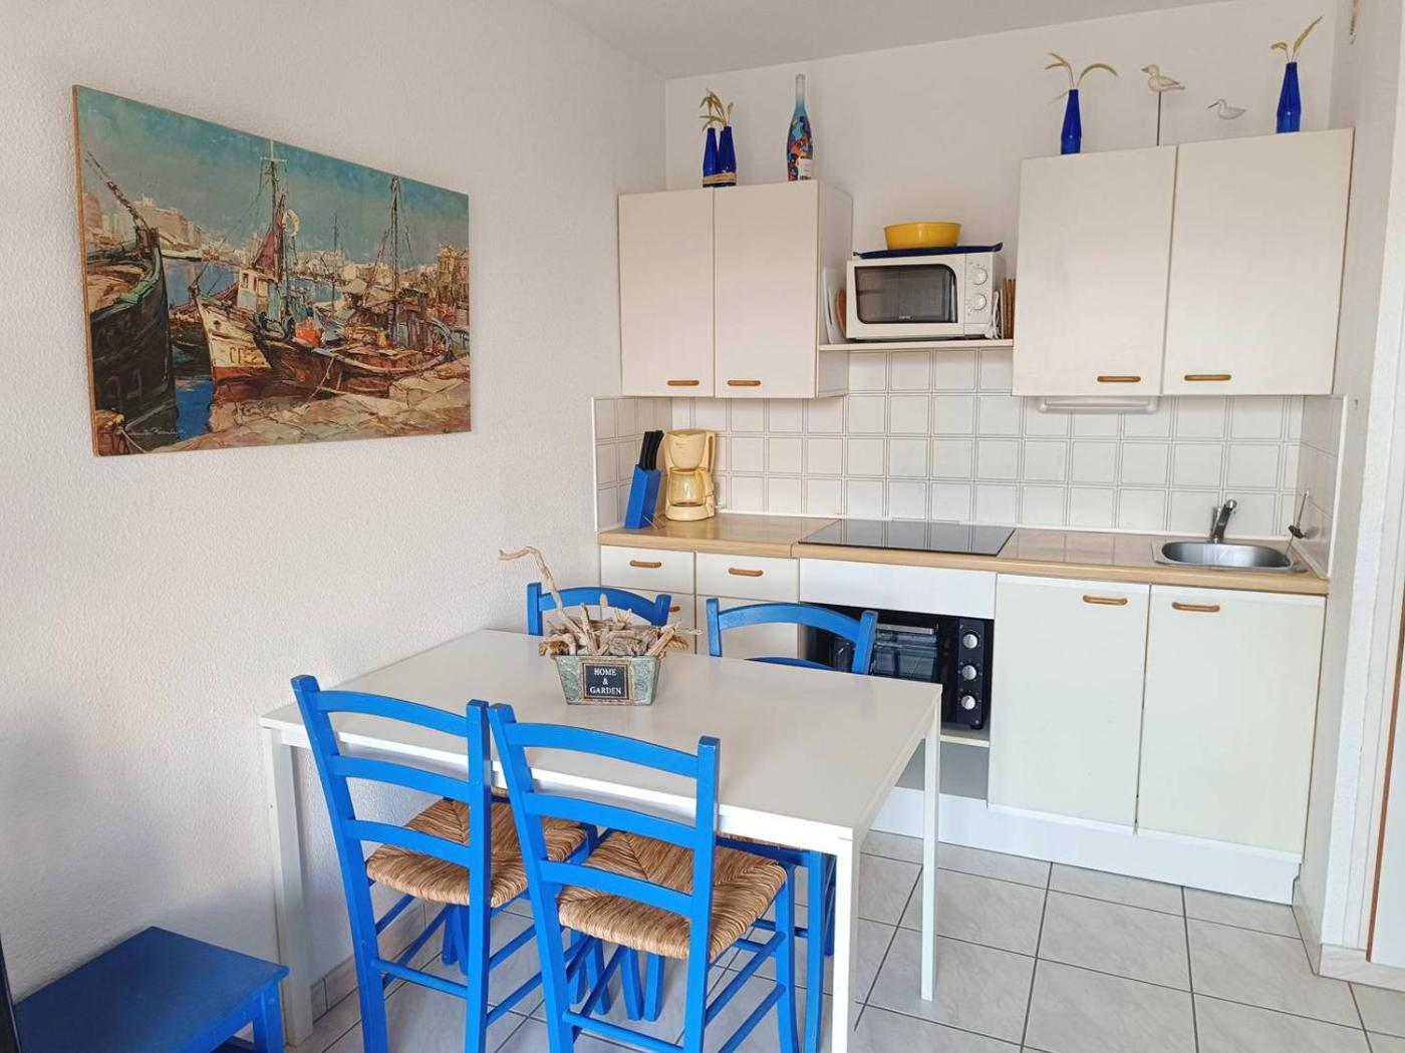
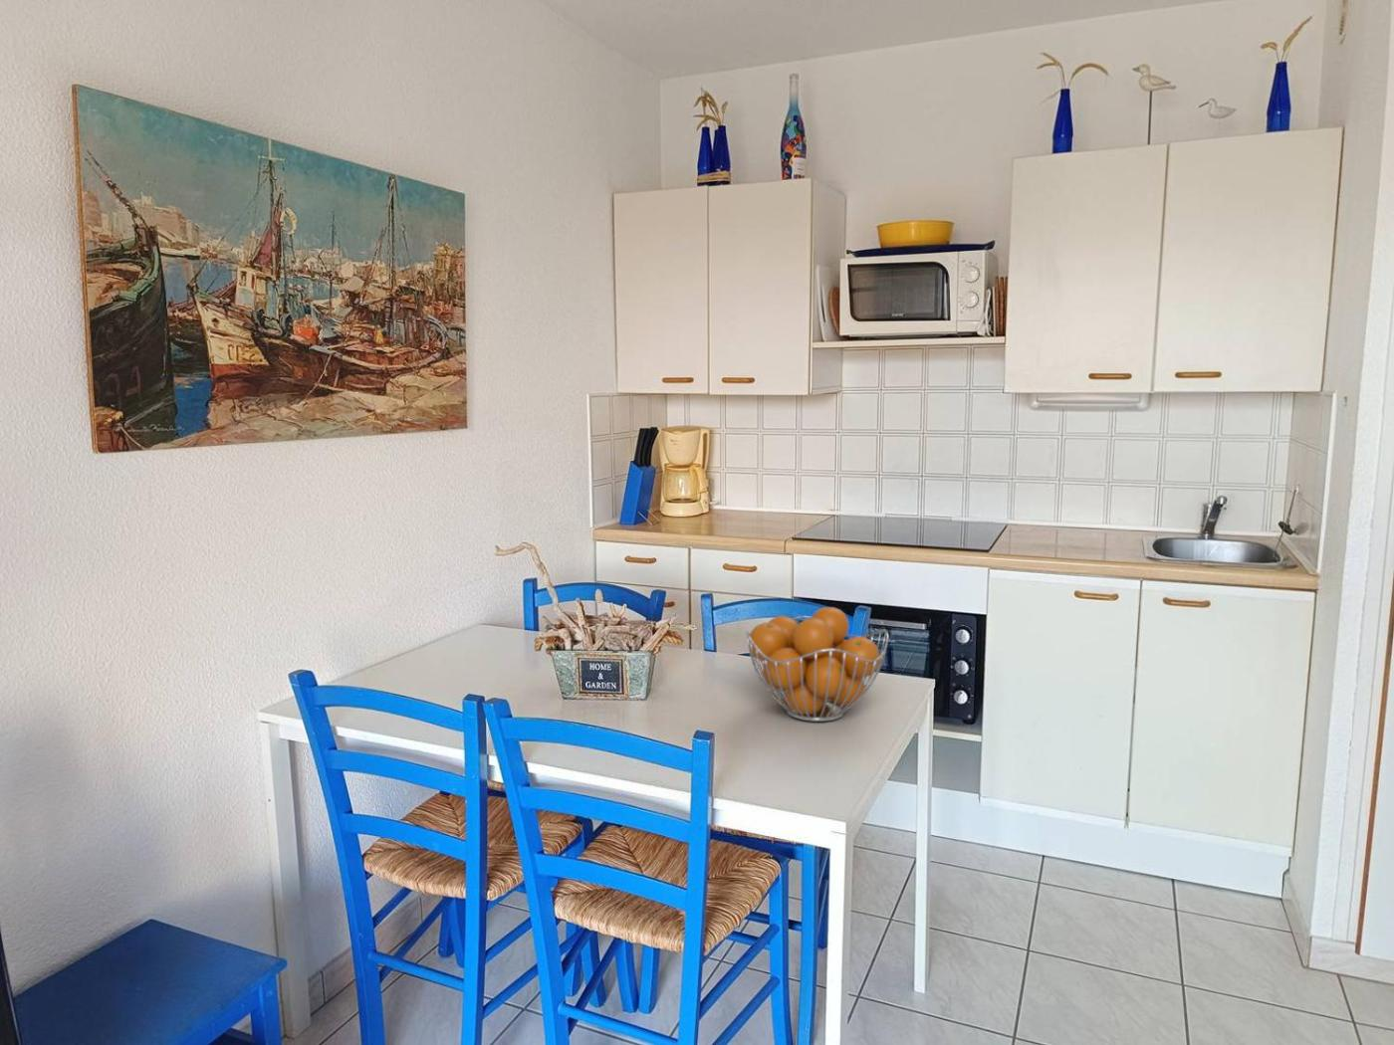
+ fruit basket (816, 662)
